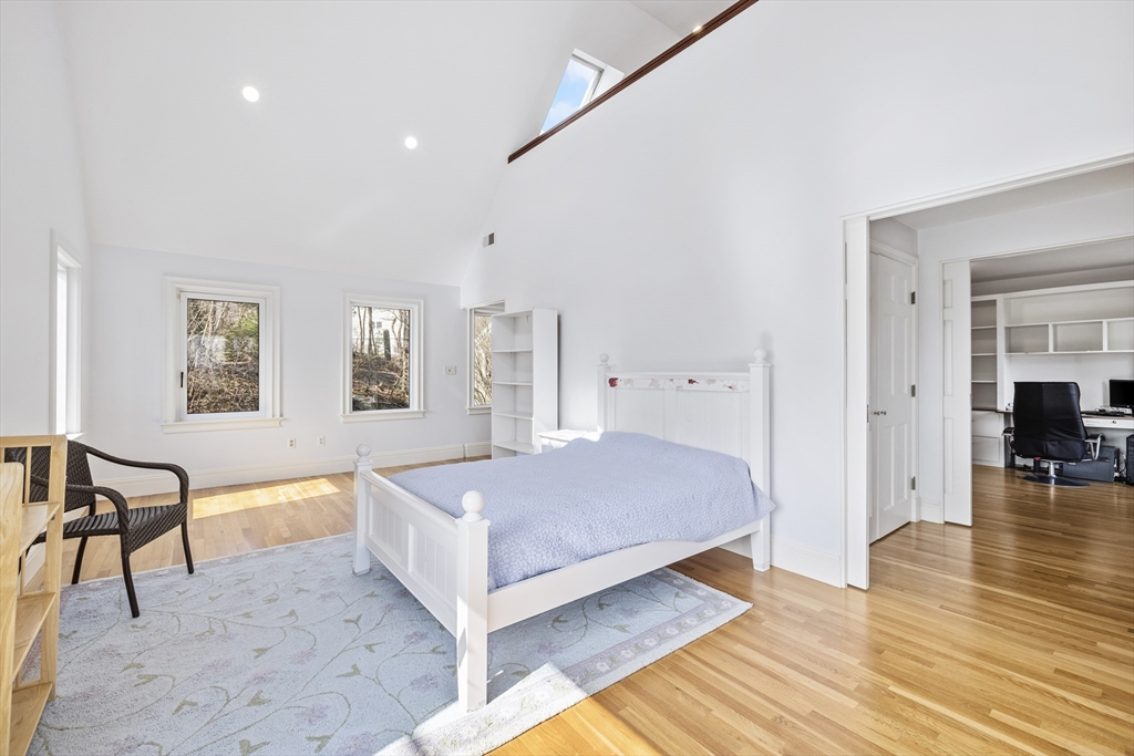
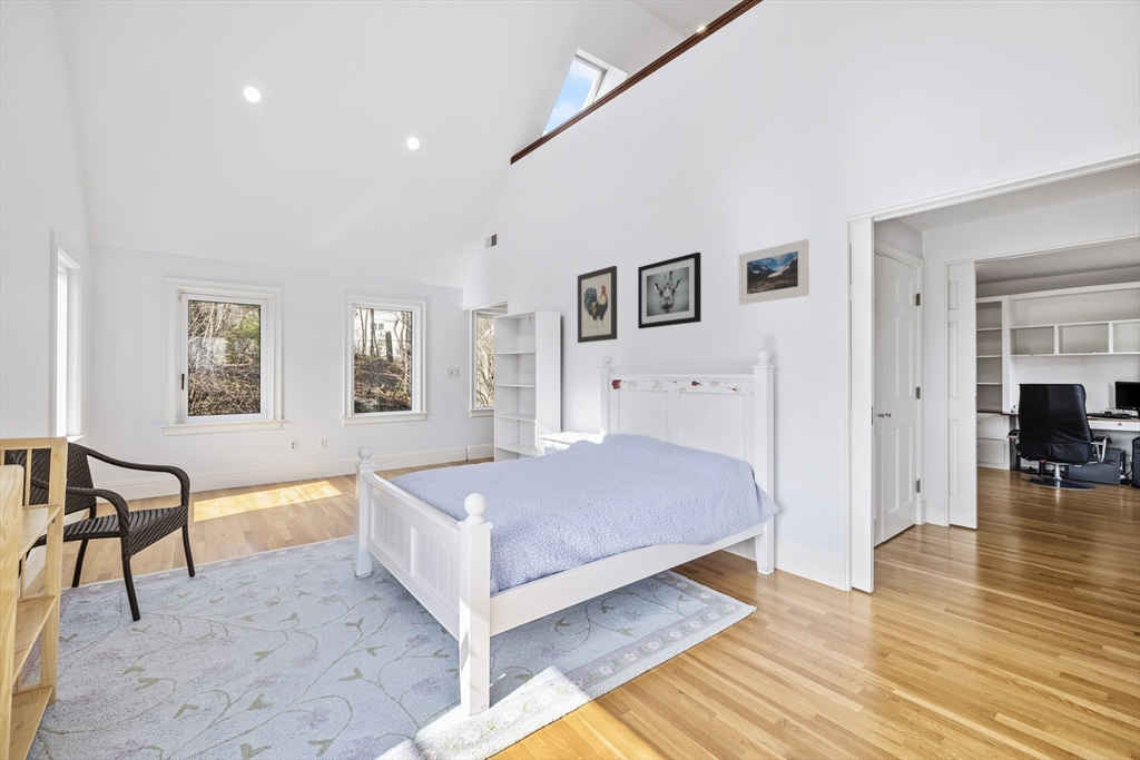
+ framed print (772, 274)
+ wall art (596, 306)
+ wall art (667, 293)
